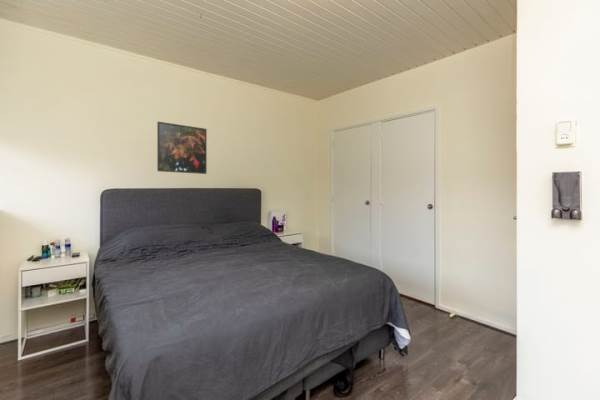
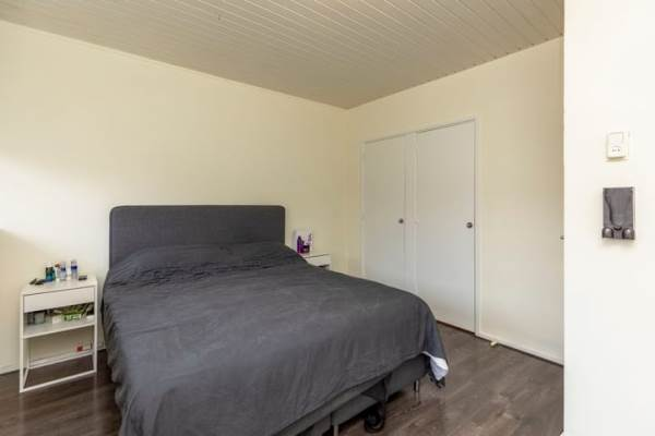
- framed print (183, 149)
